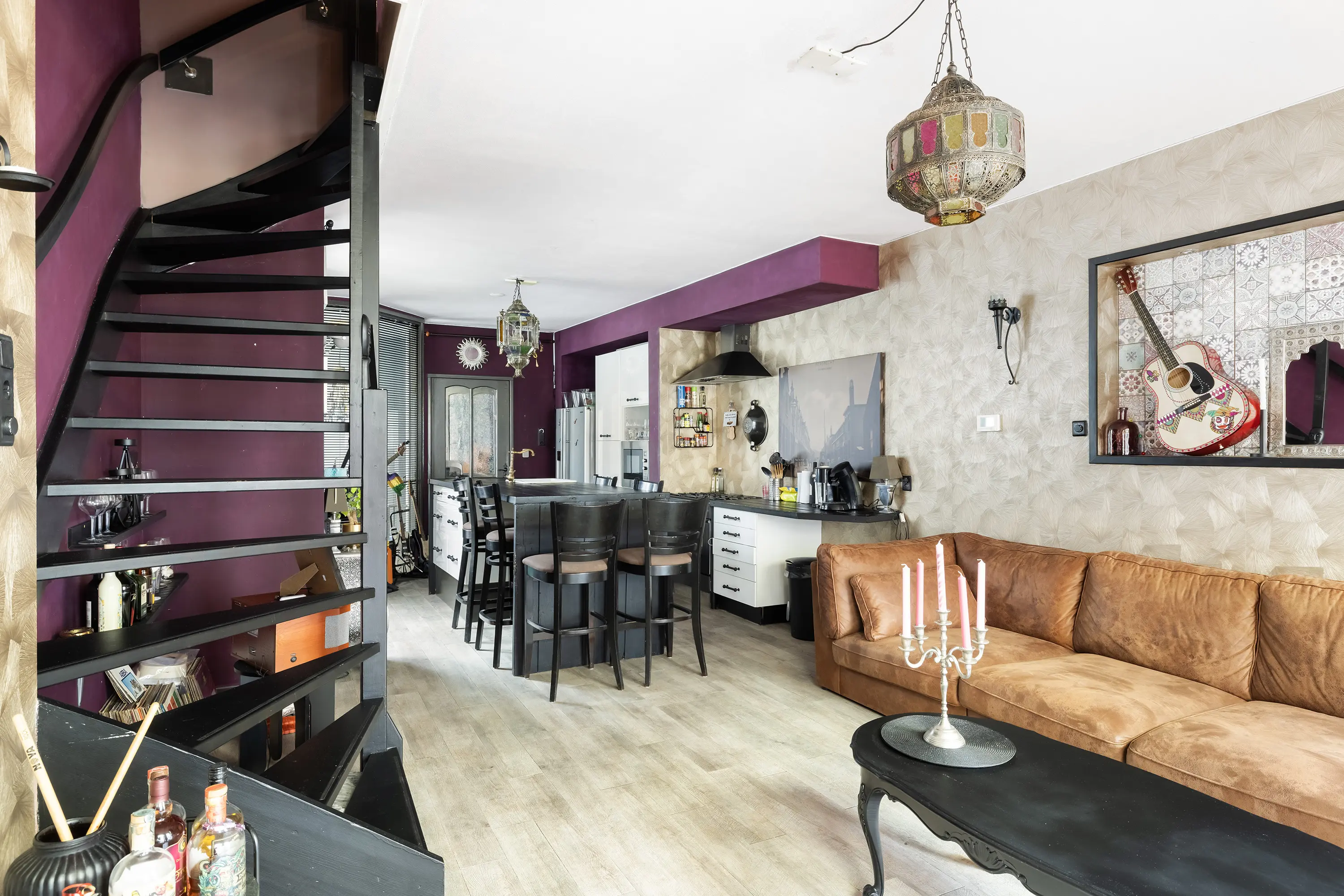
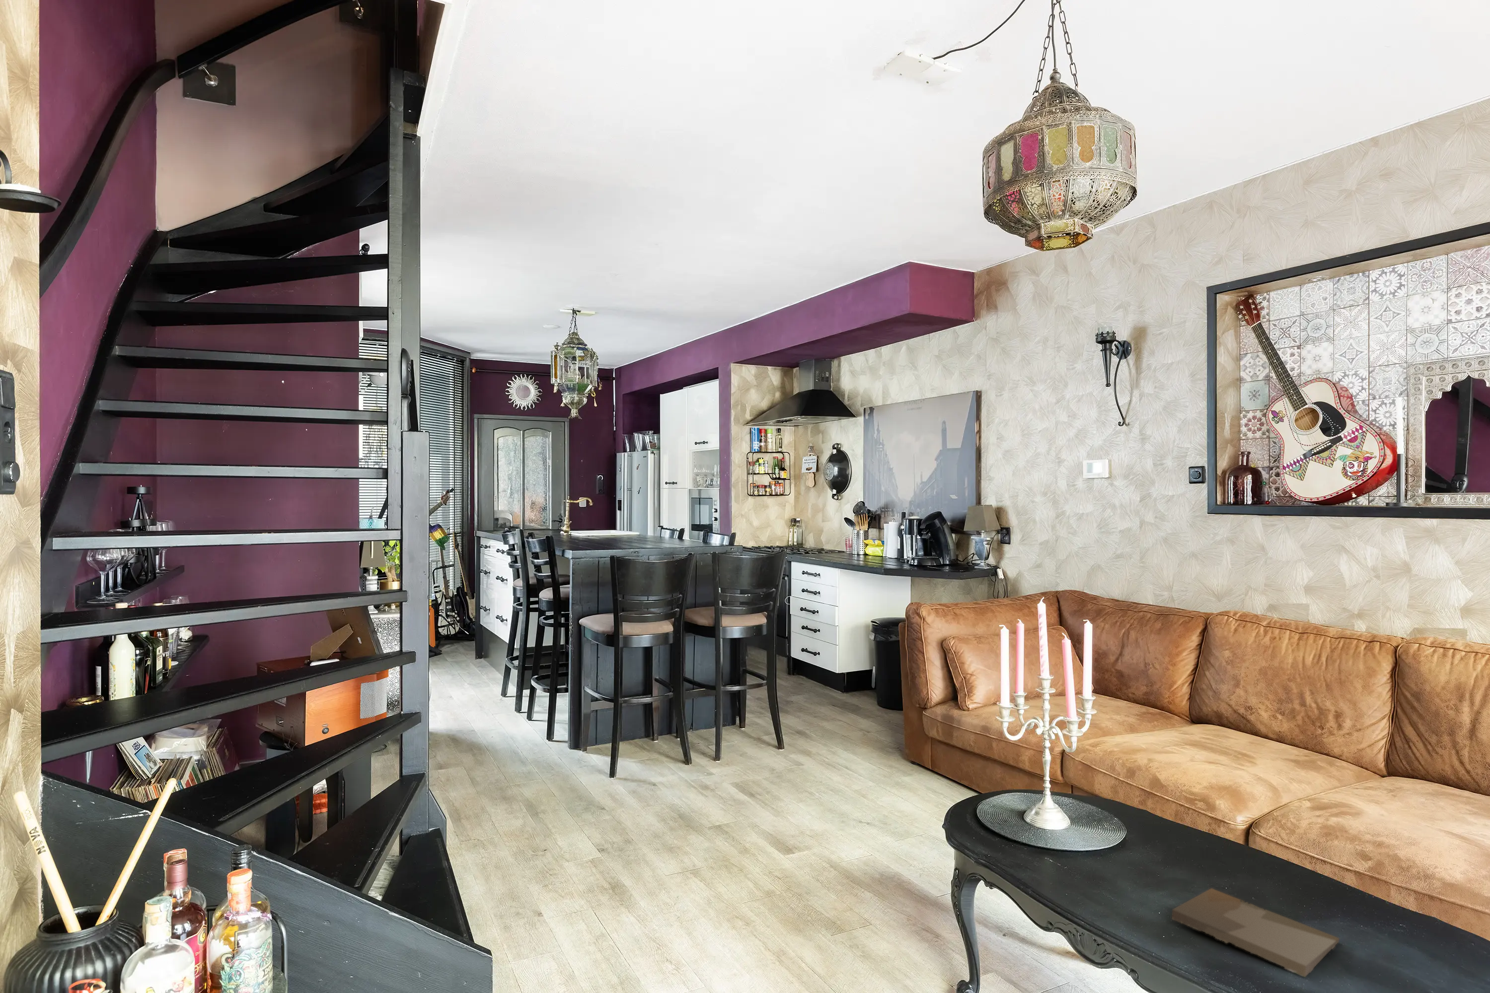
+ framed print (1254, 925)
